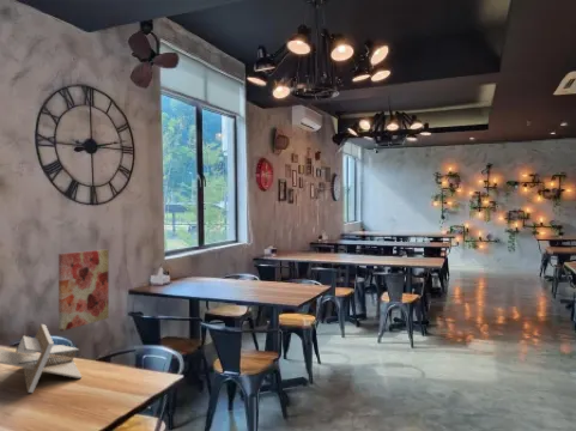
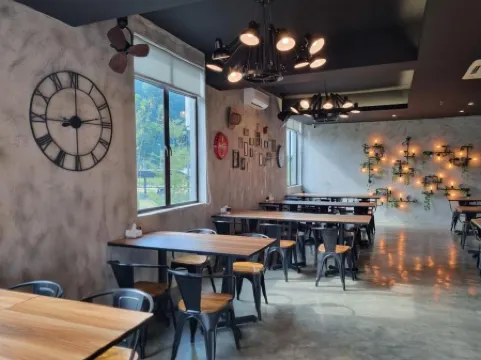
- architectural model (35, 354)
- wall art (84, 287)
